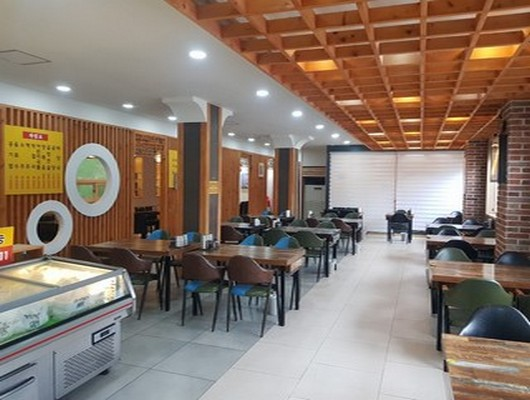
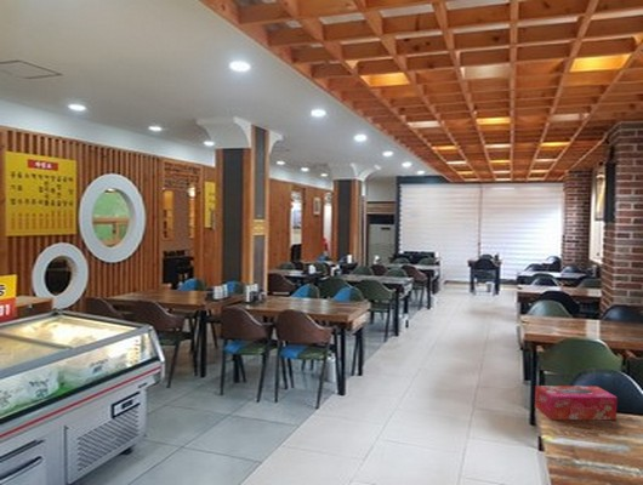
+ tissue box (574, 401)
